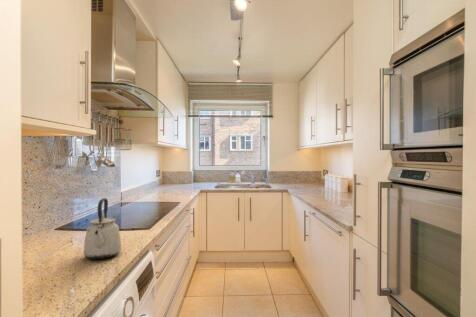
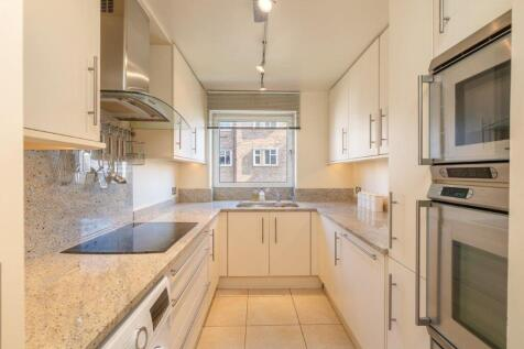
- kettle (101, 228)
